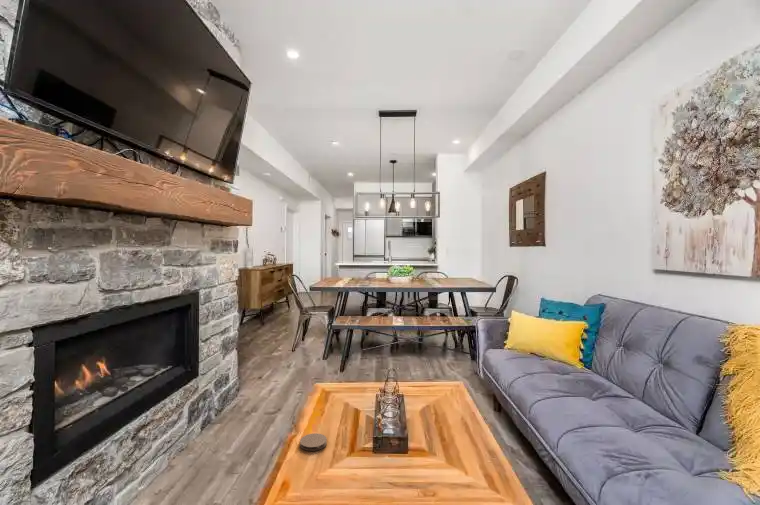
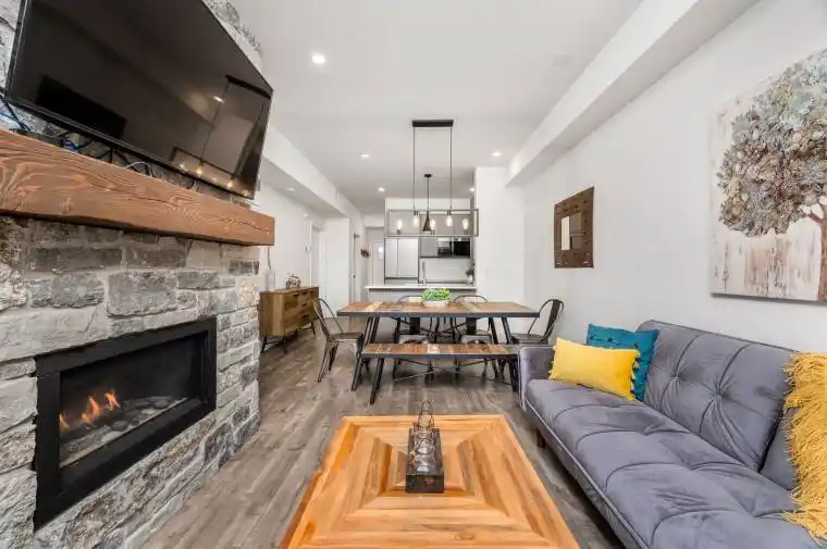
- coaster (313, 441)
